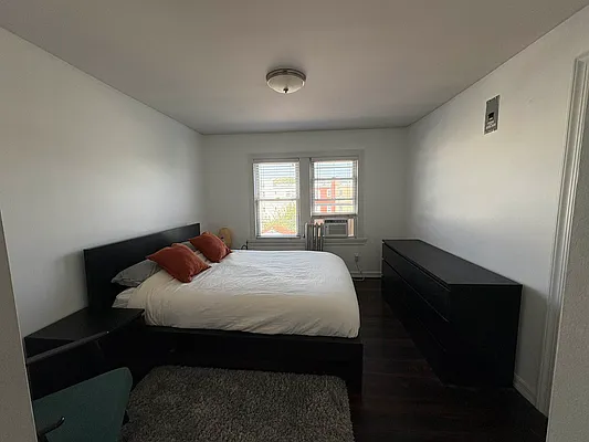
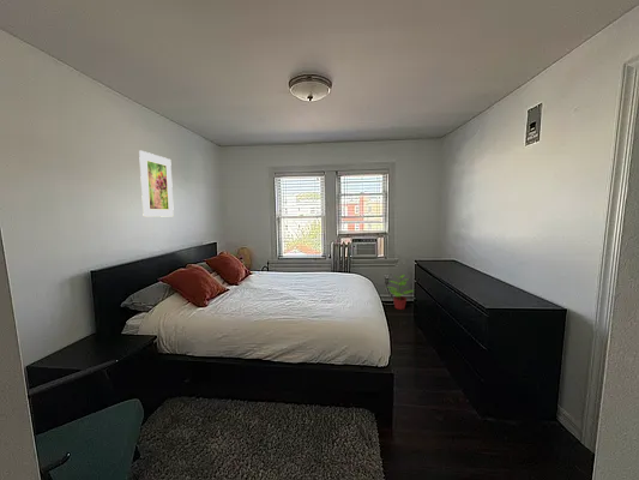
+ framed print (157, 186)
+ potted plant (399, 290)
